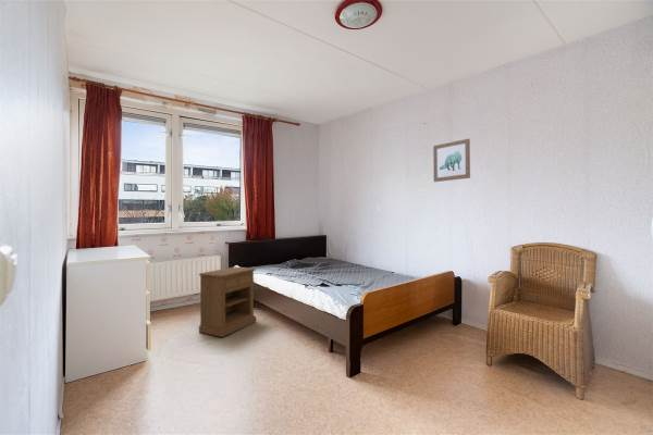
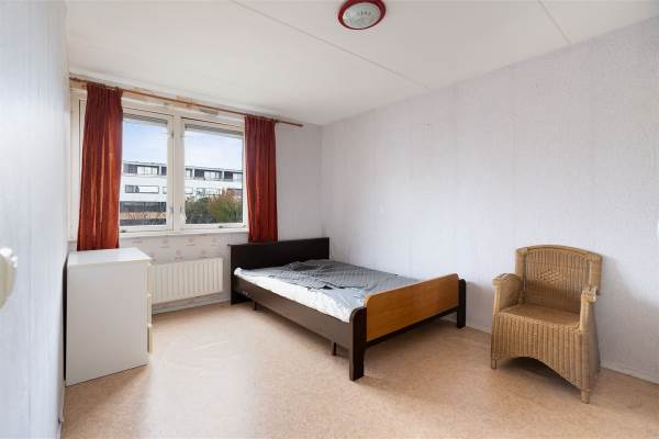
- wall art (451, 161)
- nightstand (229, 298)
